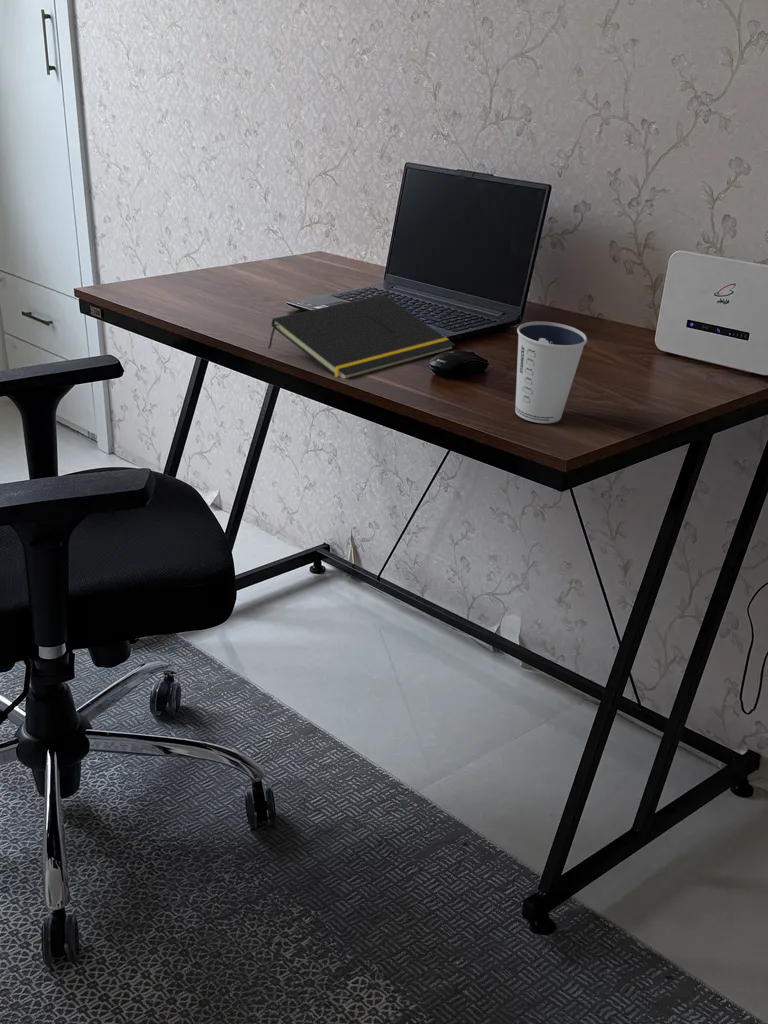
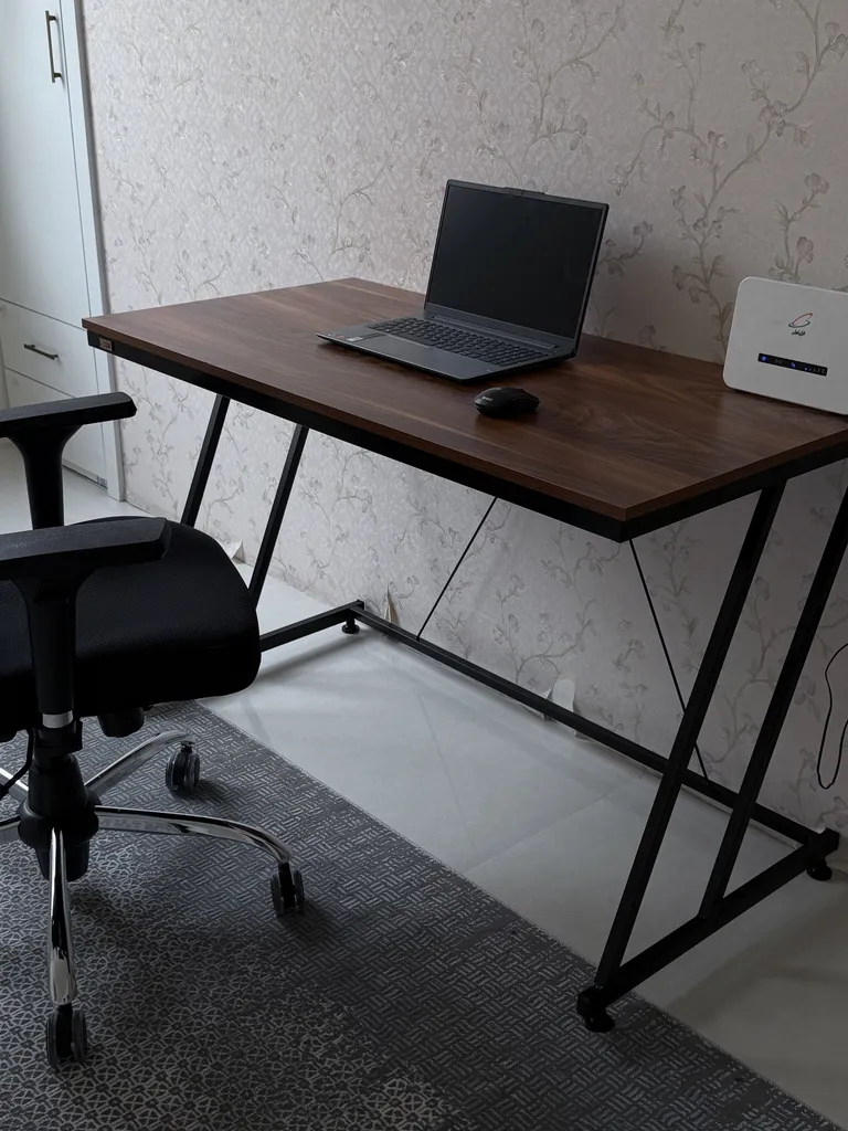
- dixie cup (545, 374)
- notepad (365, 335)
